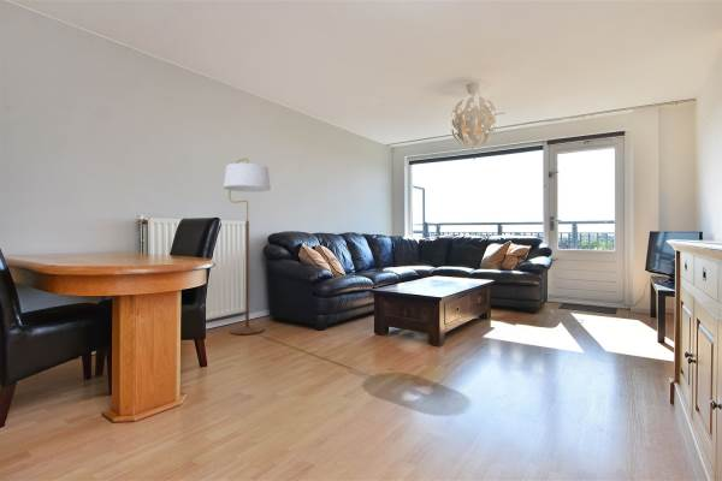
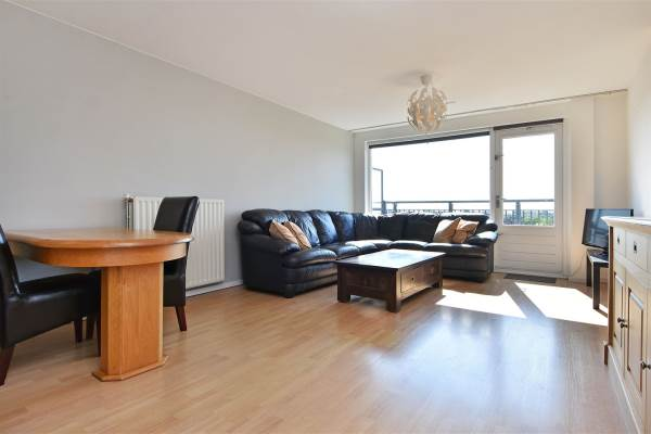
- floor lamp (245, 244)
